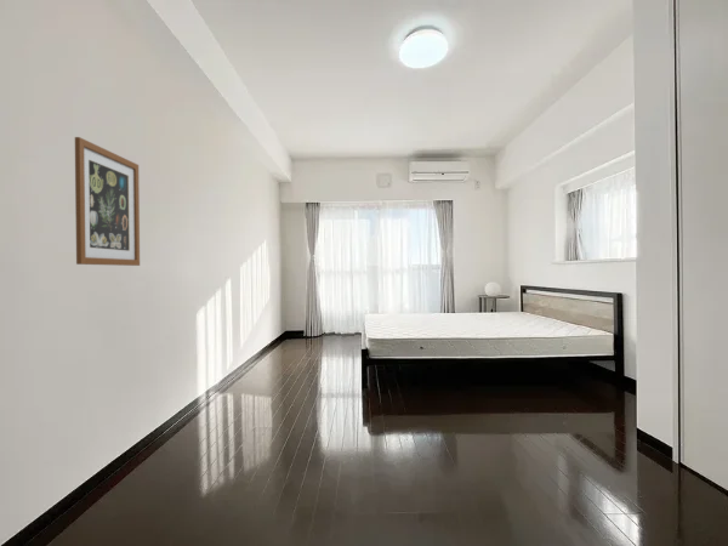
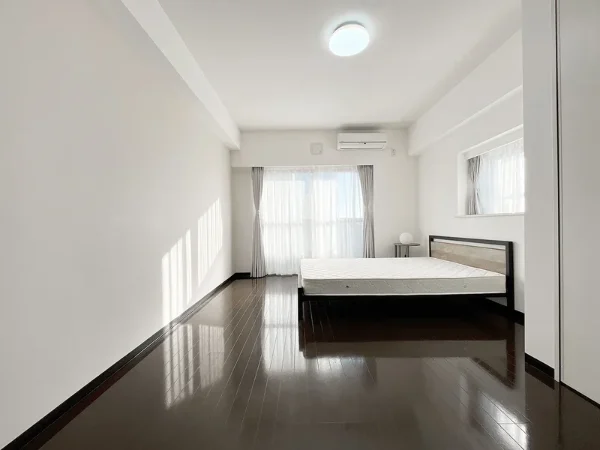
- wall art (110, 209)
